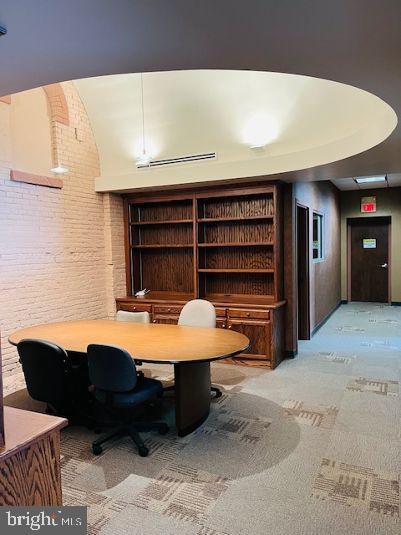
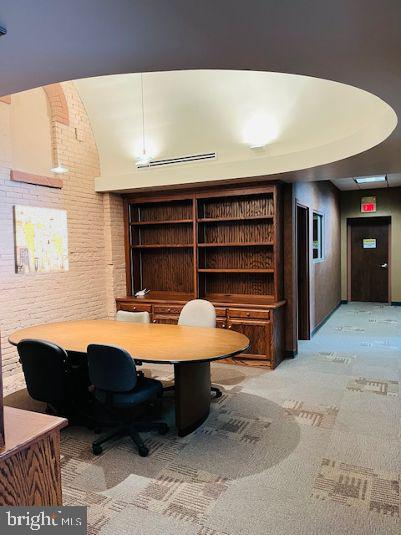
+ wall art (42, 240)
